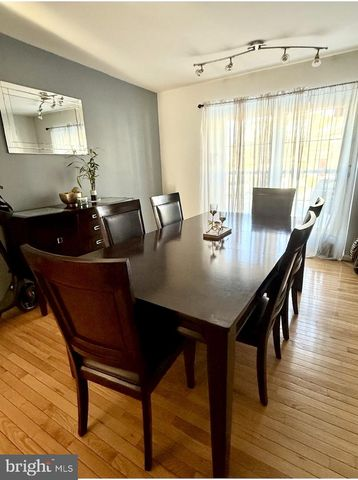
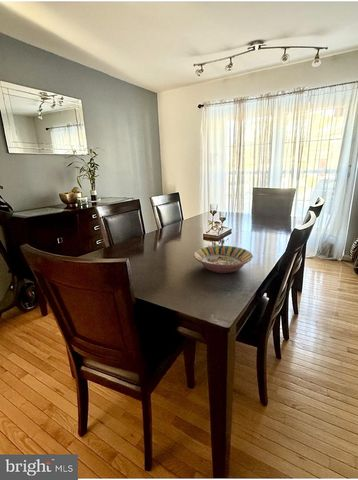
+ serving bowl (222, 260)
